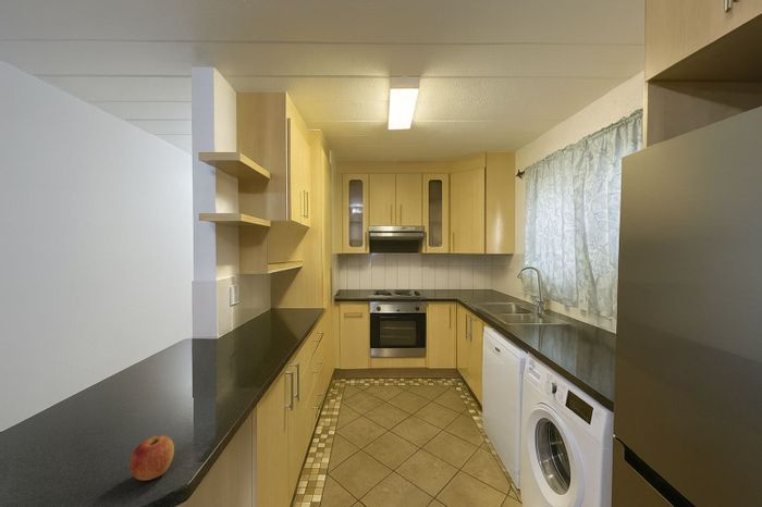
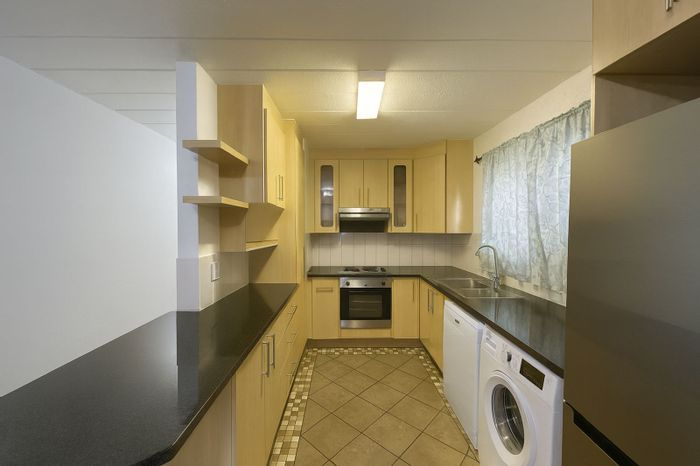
- apple (152, 457)
